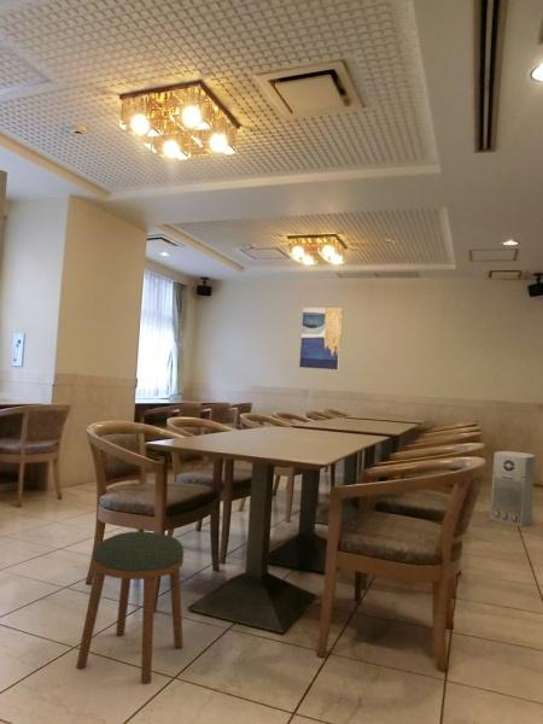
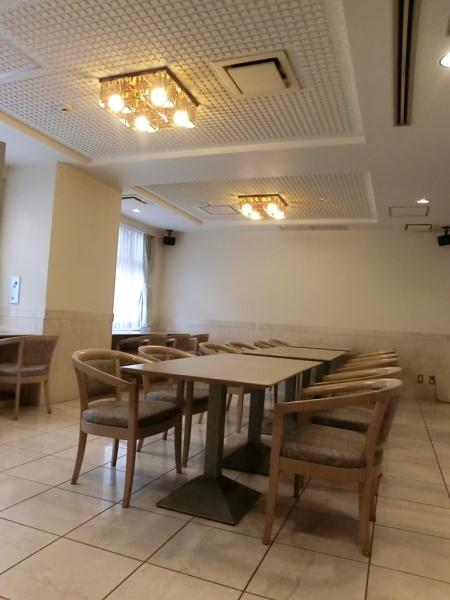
- stool (128, 597)
- air purifier (514, 486)
- wall art (321, 338)
